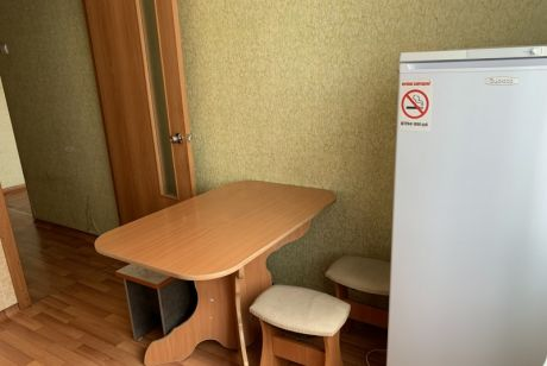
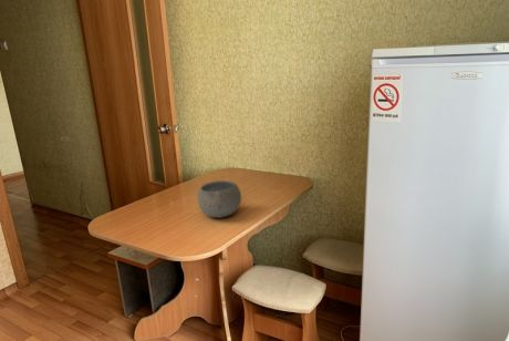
+ bowl (219, 199)
